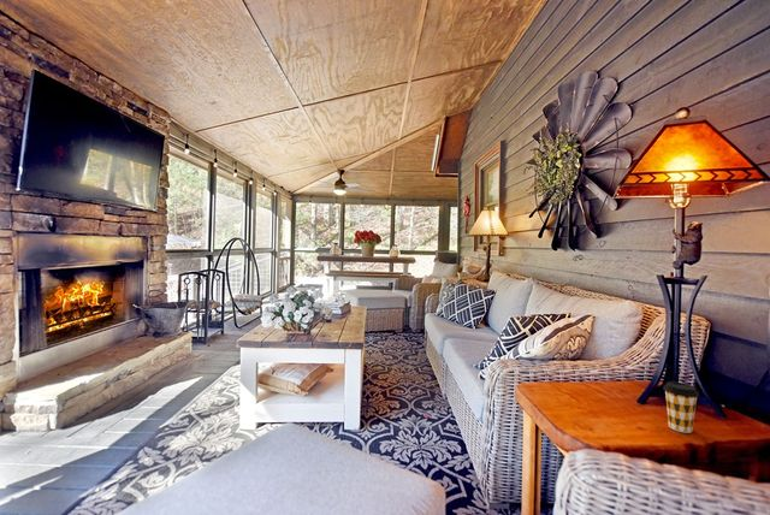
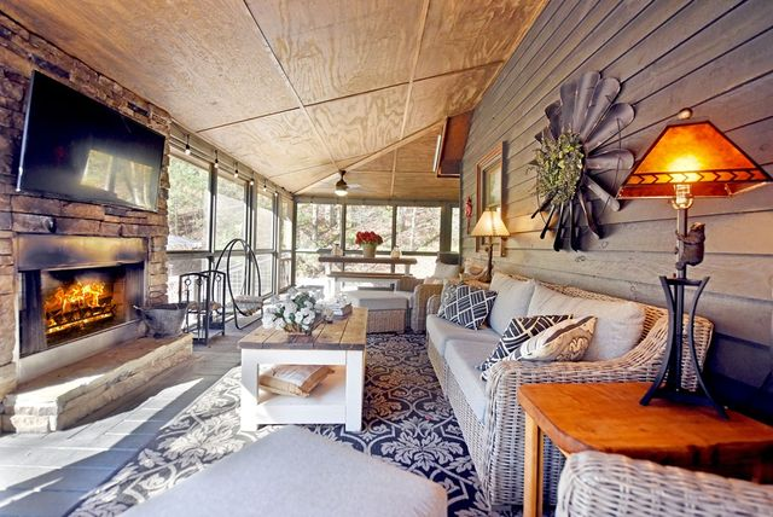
- coffee cup (680, 407)
